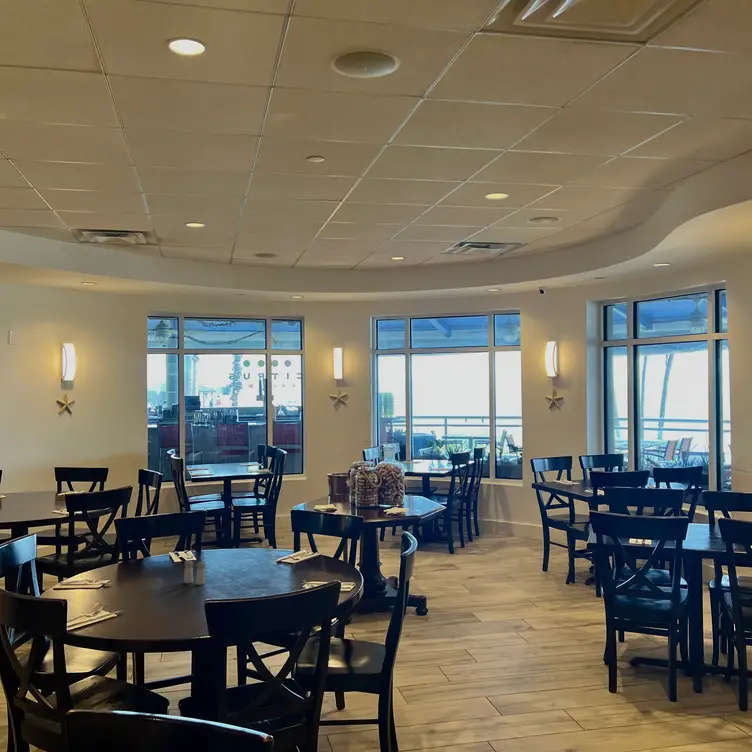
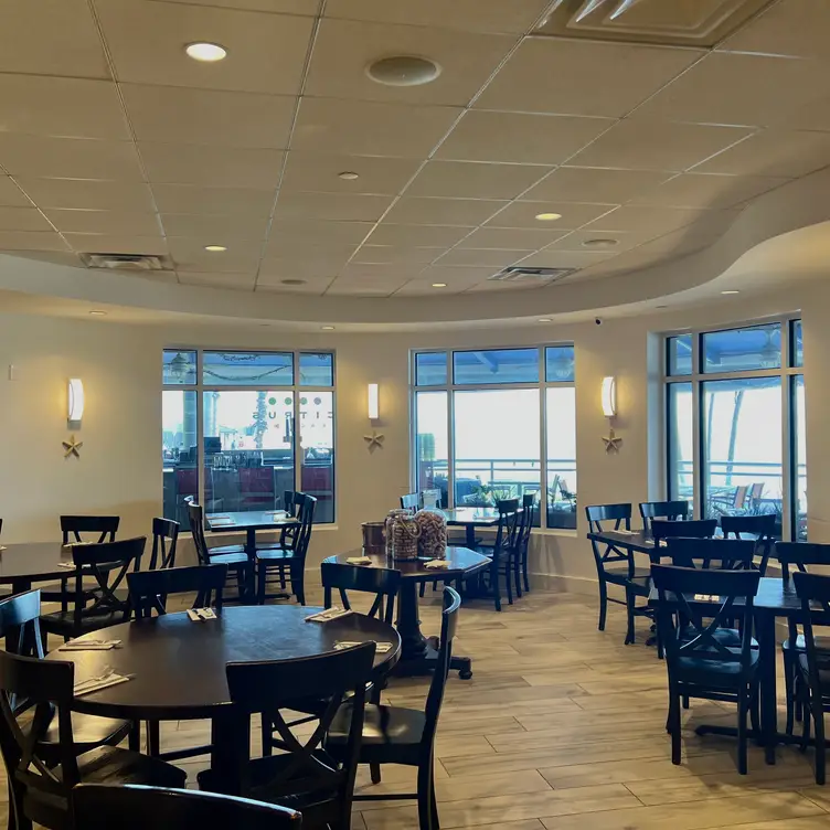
- salt and pepper shaker (196, 572)
